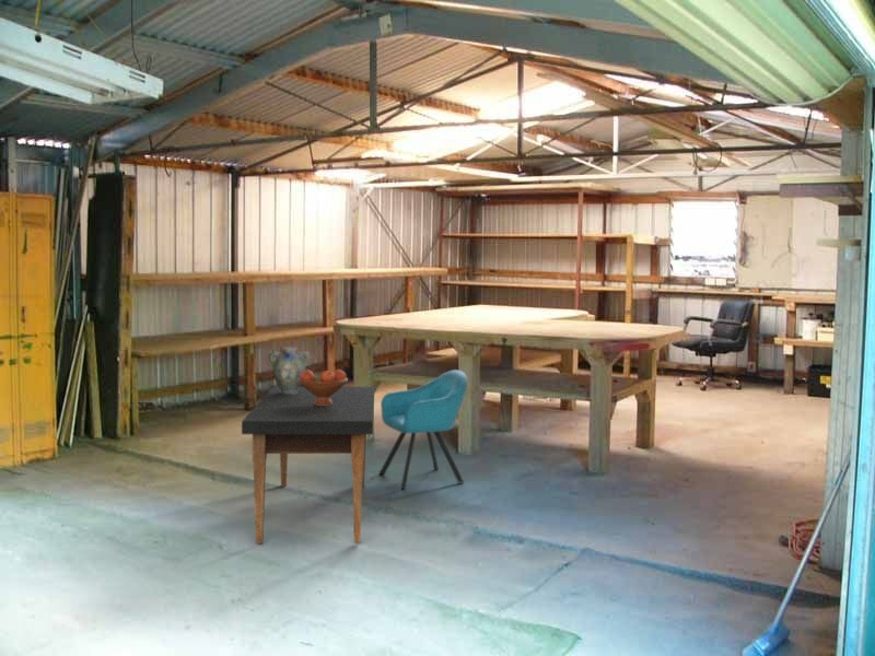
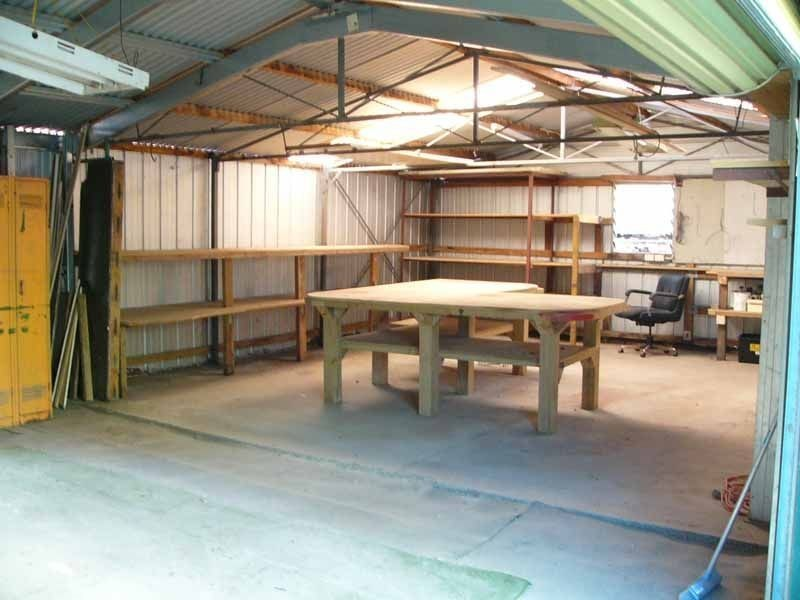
- ceramic jug (289, 370)
- fruit bowl (323, 386)
- chair (427, 424)
- dining table (316, 453)
